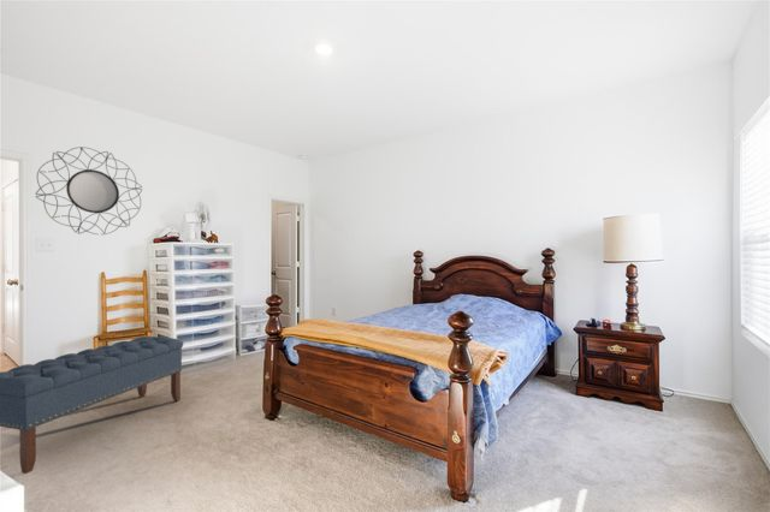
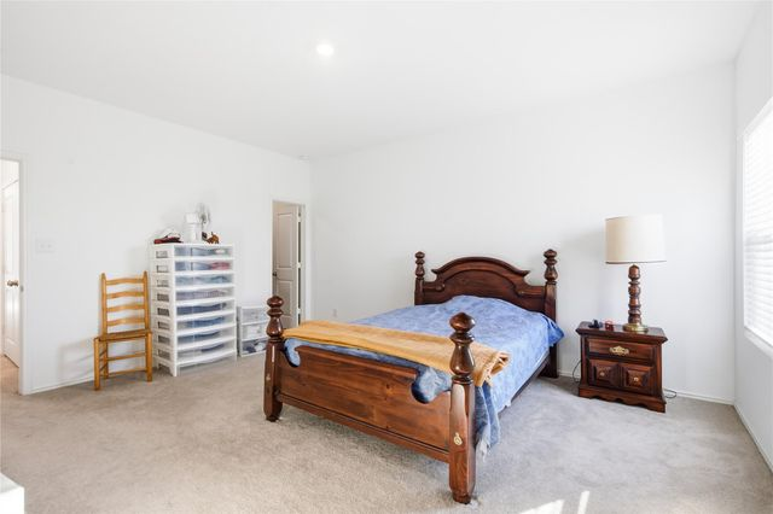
- home mirror (93, 191)
- bench (96, 388)
